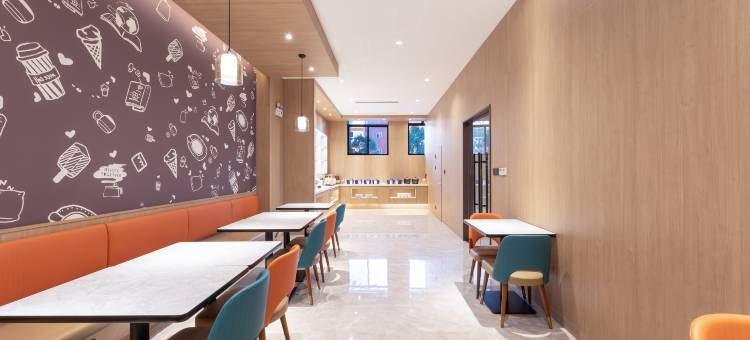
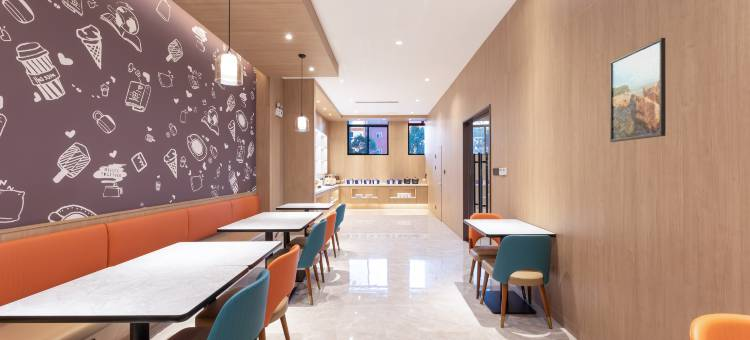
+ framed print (634, 95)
